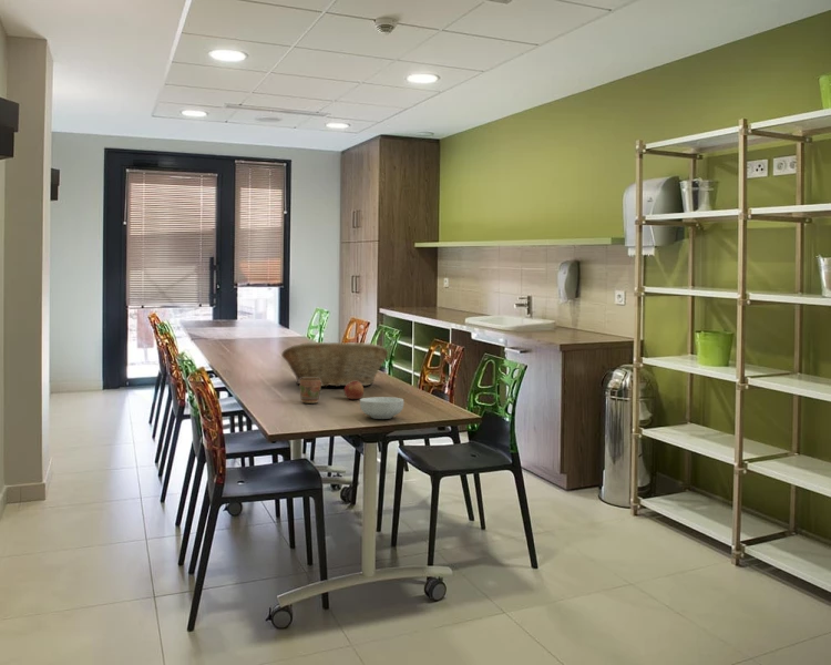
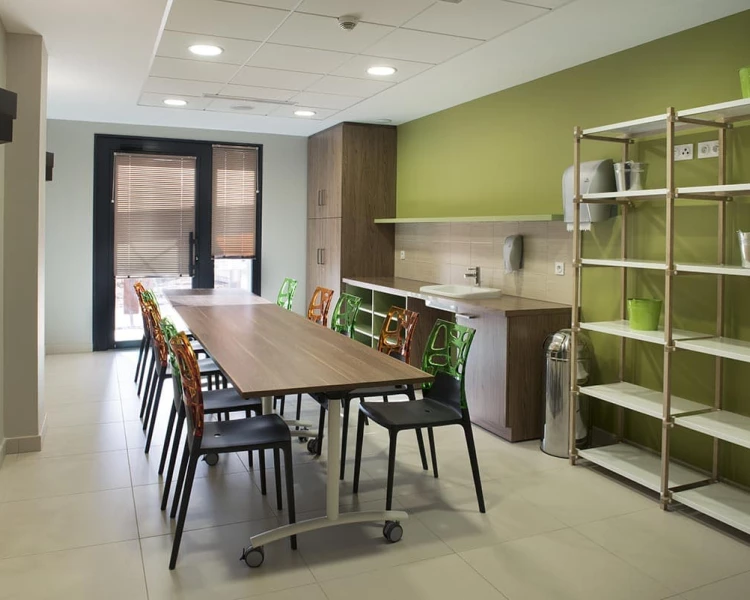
- mug (311, 390)
- apple (353, 390)
- cereal bowl (381, 408)
- fruit basket (335, 362)
